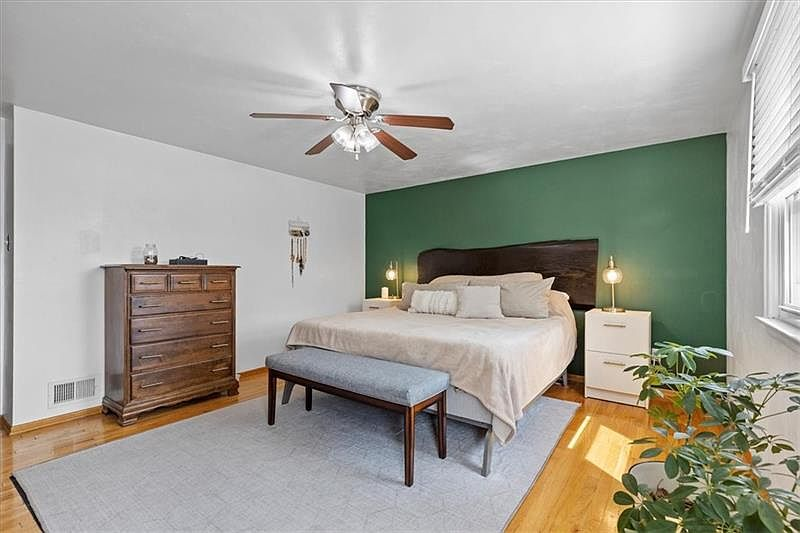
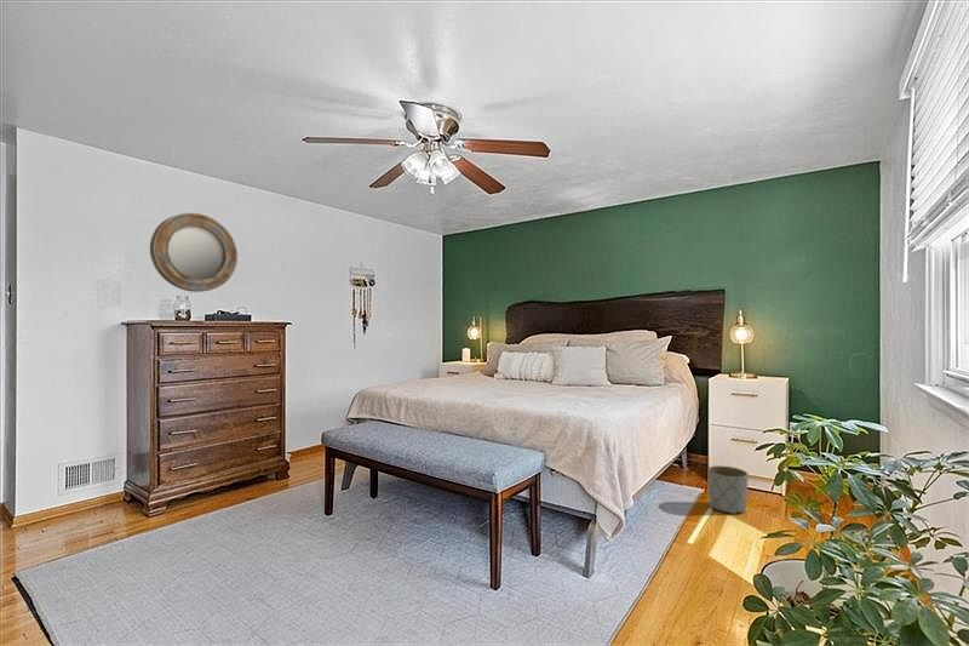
+ planter (727, 490)
+ home mirror (196, 252)
